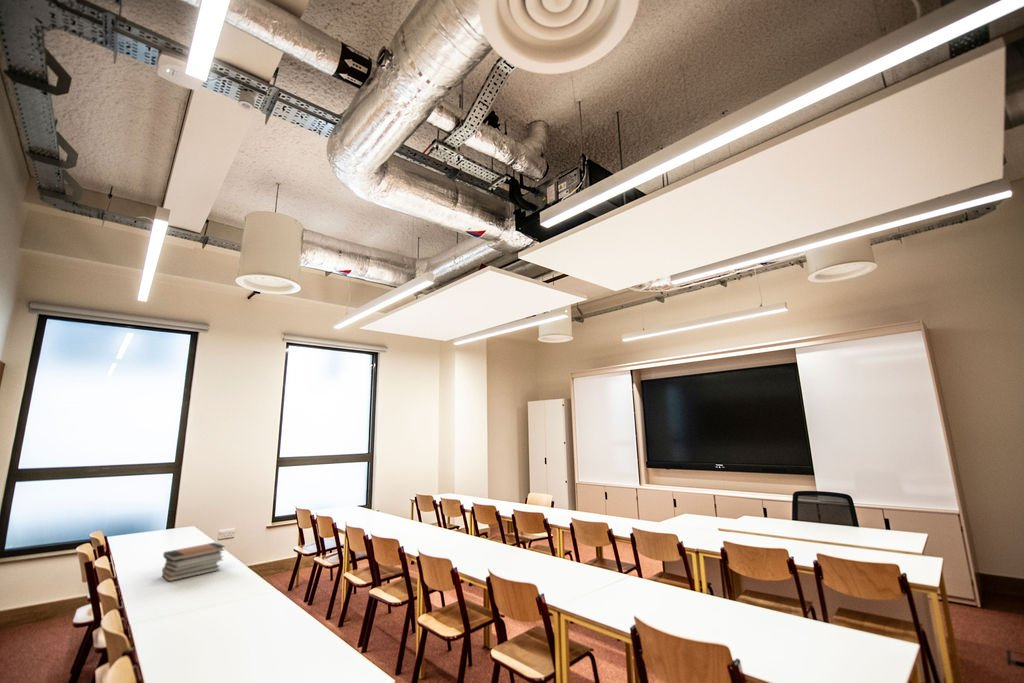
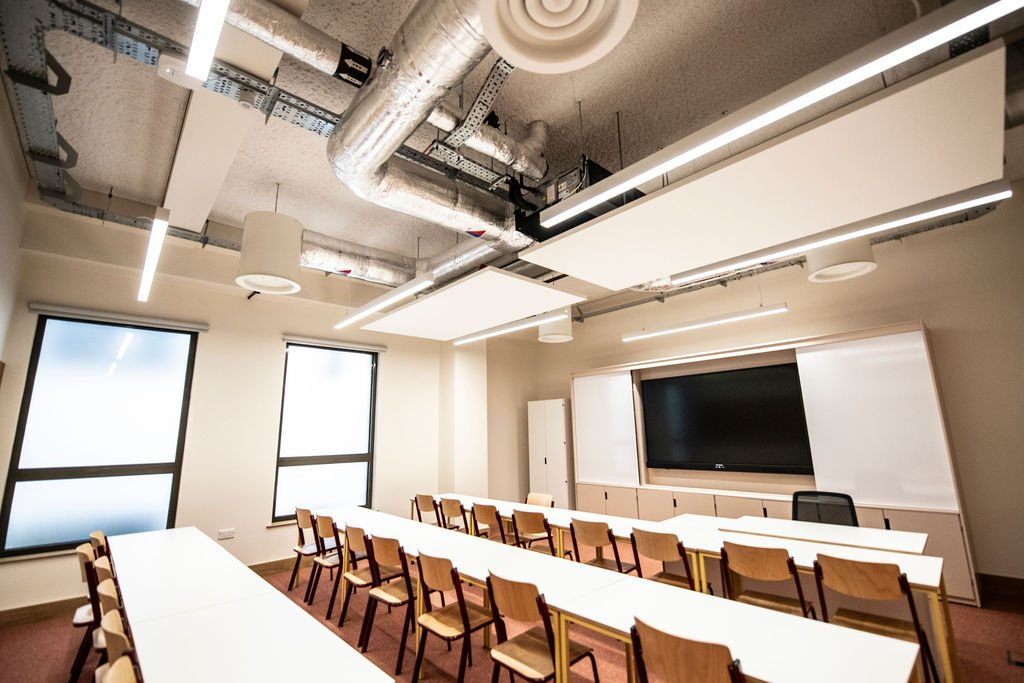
- book stack (193, 560)
